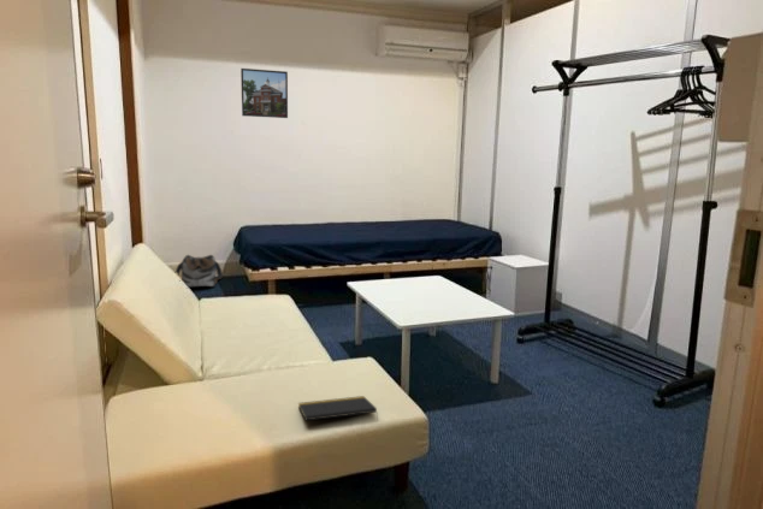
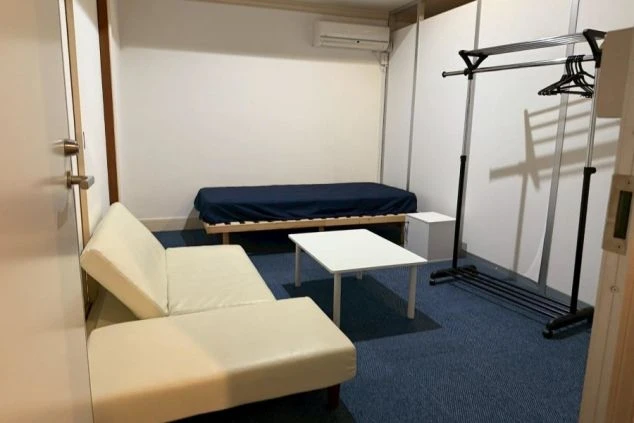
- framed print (265, 93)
- backpack (199, 270)
- notepad (336, 407)
